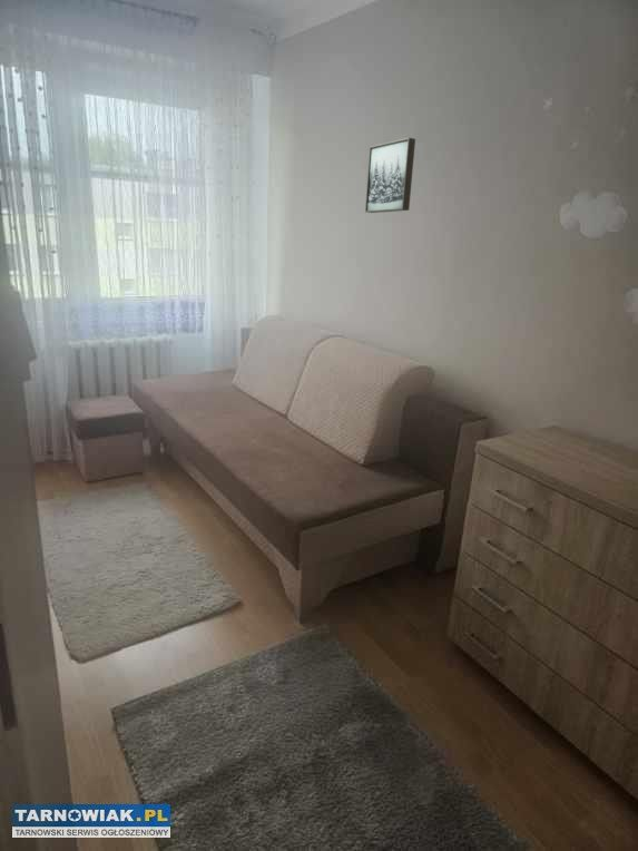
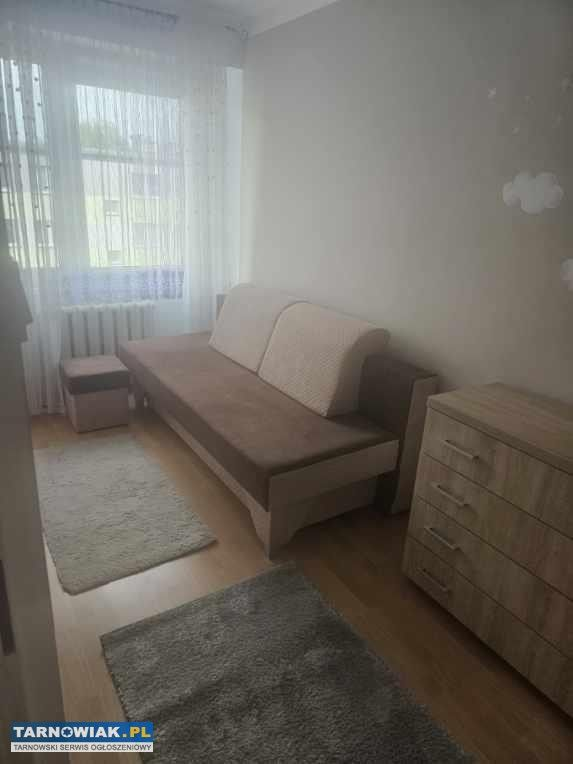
- wall art (389, 177)
